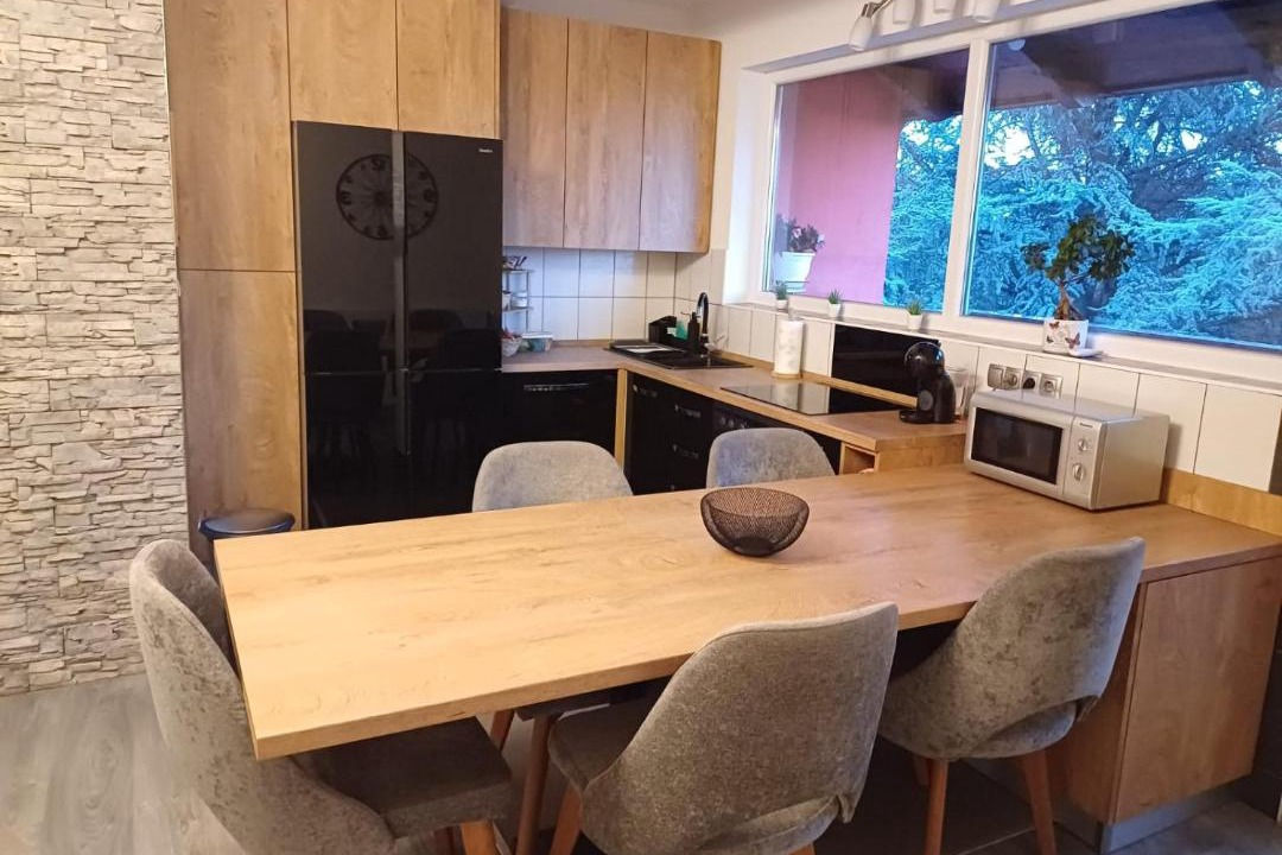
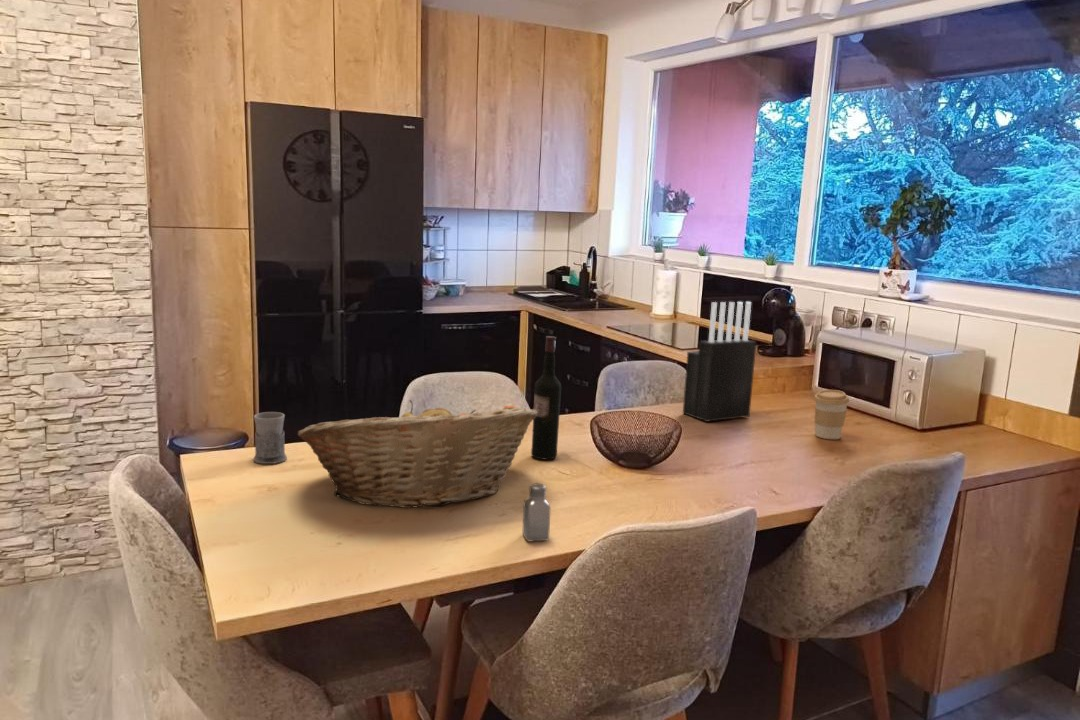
+ wine bottle (547, 397)
+ mug (269, 434)
+ saltshaker (536, 511)
+ coffee cup (829, 413)
+ fruit basket (421, 442)
+ knife block (718, 358)
